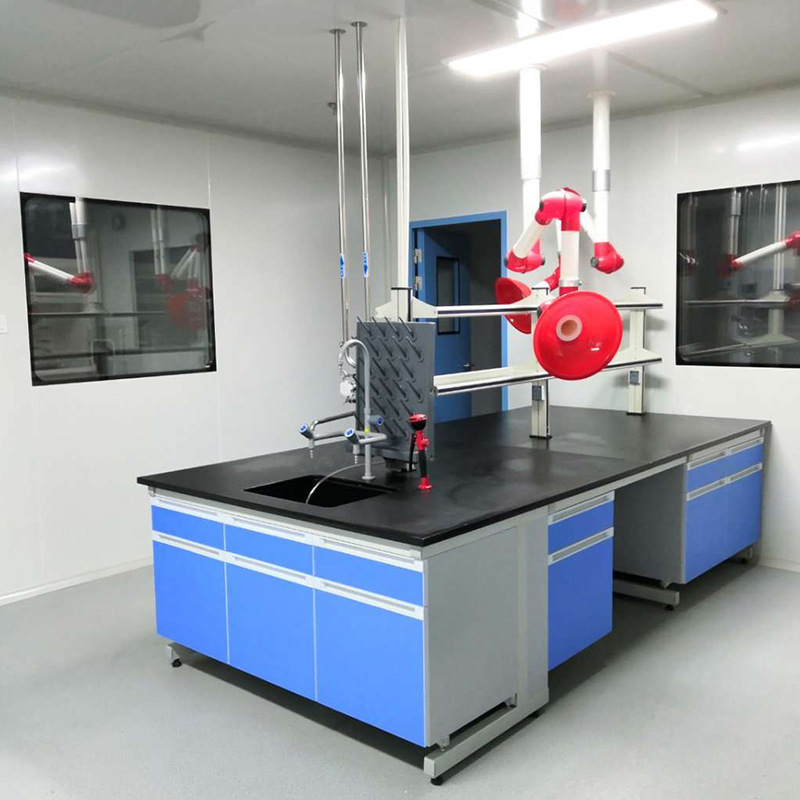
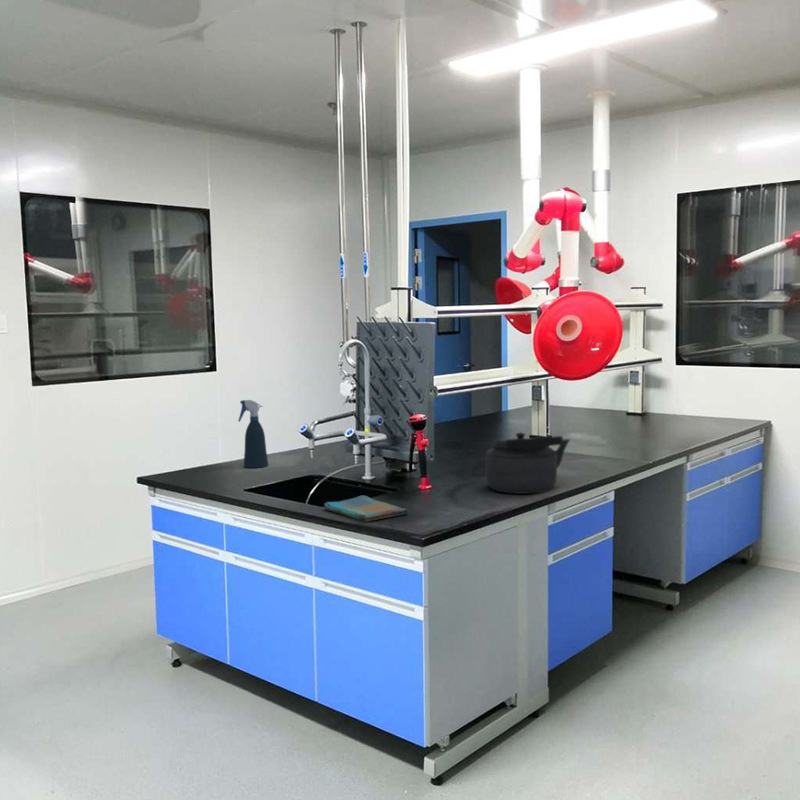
+ dish towel (365, 507)
+ spray bottle (254, 432)
+ kettle (523, 460)
